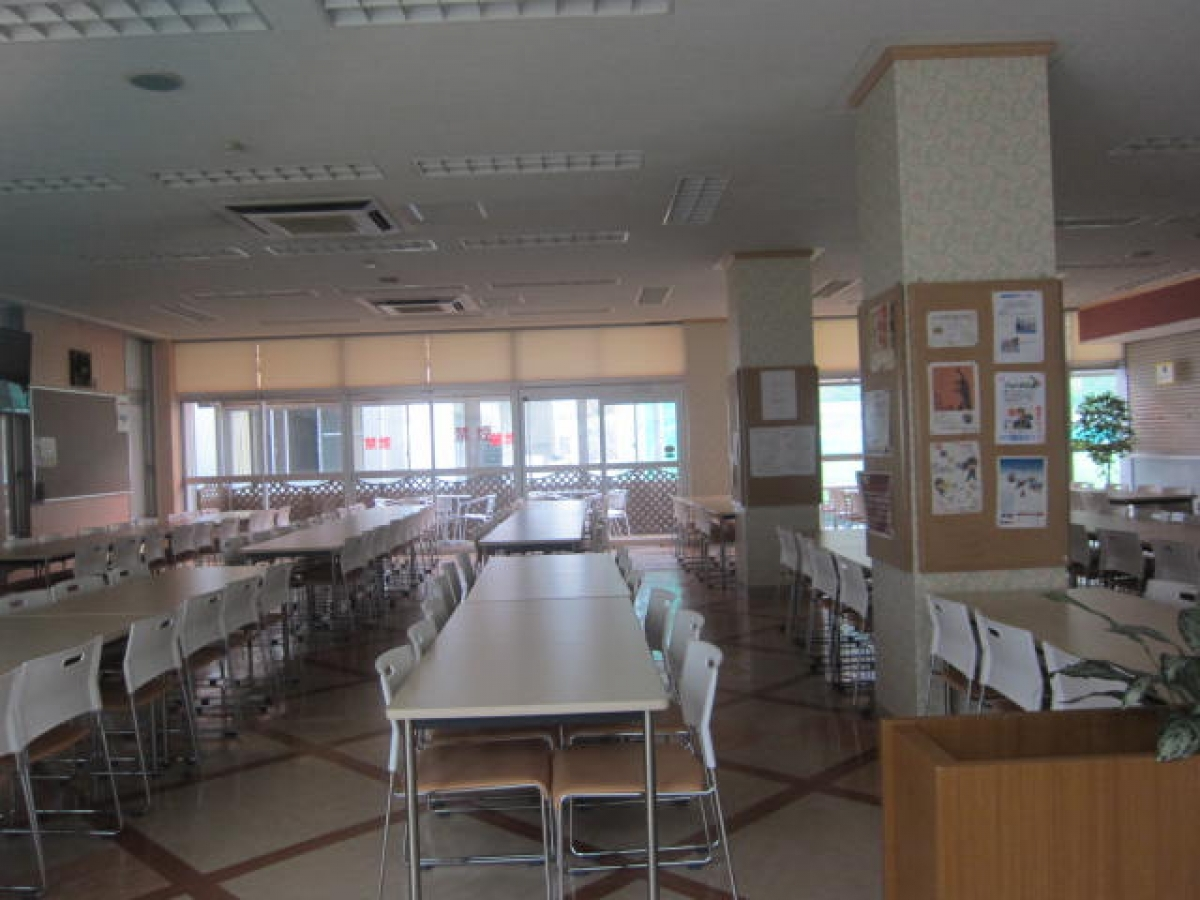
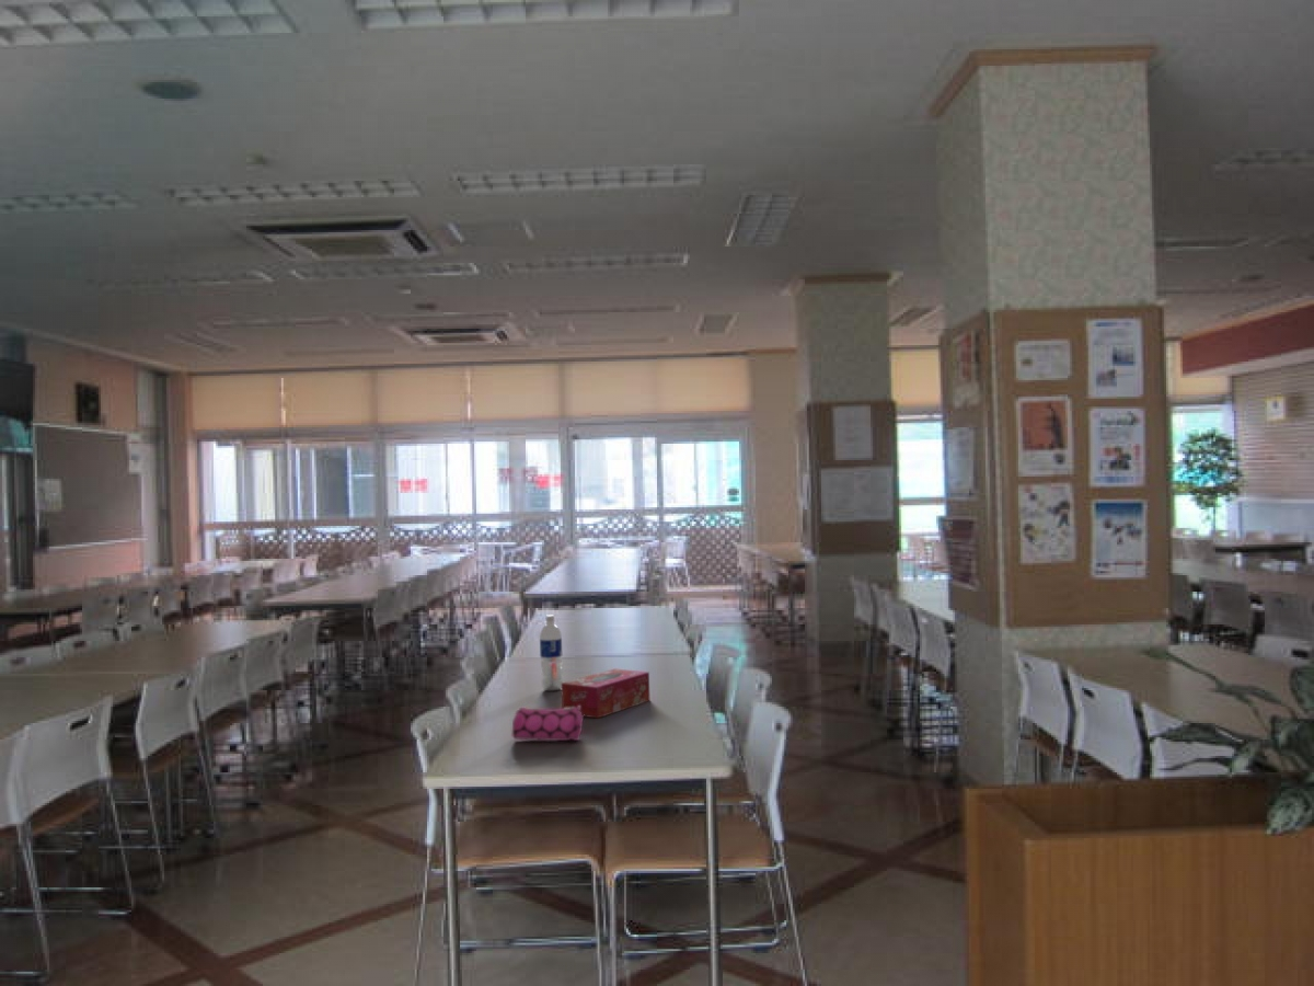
+ water bottle (551, 652)
+ pencil case (546, 722)
+ tissue box (607, 691)
